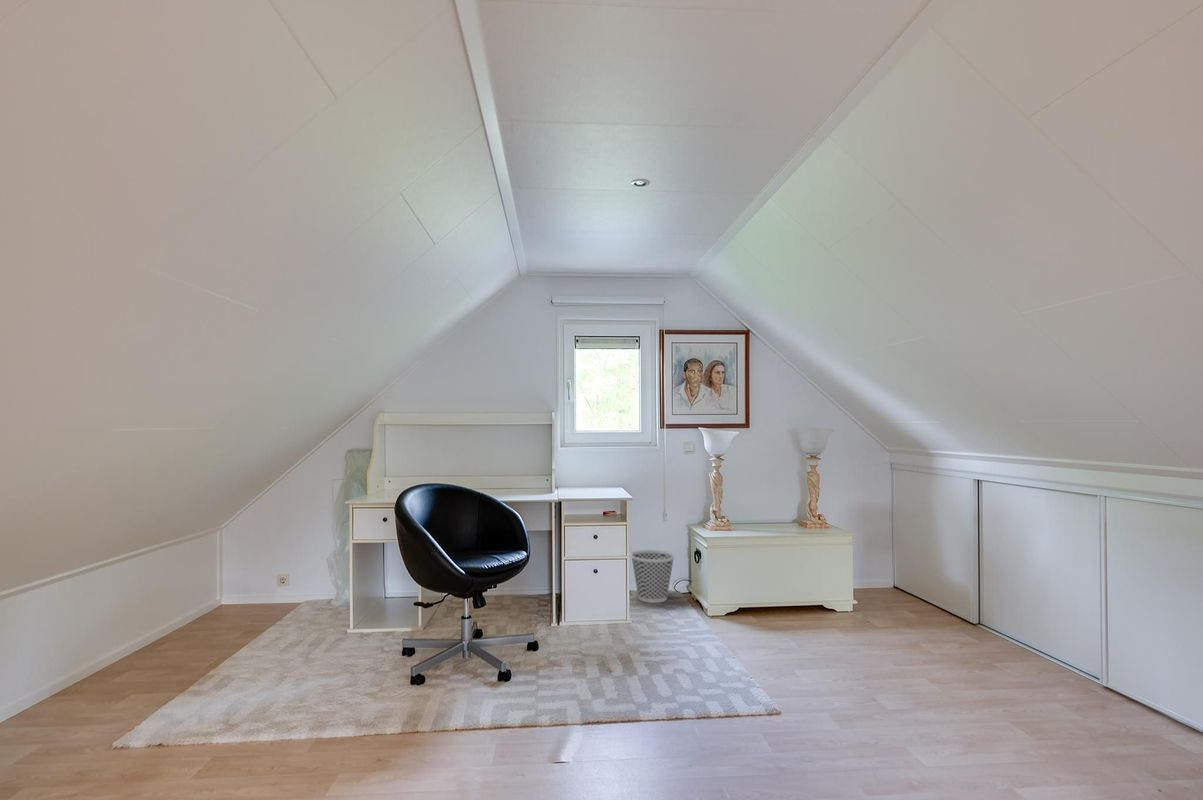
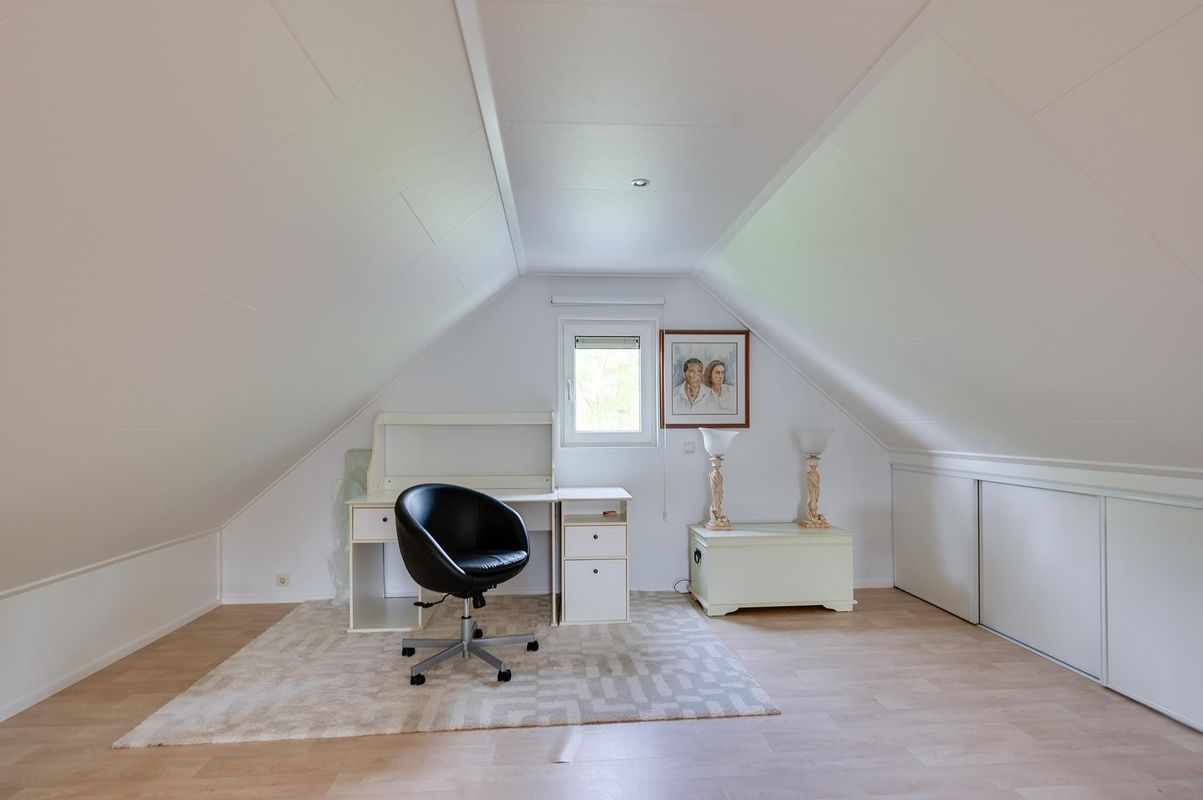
- wastebasket (652, 576)
